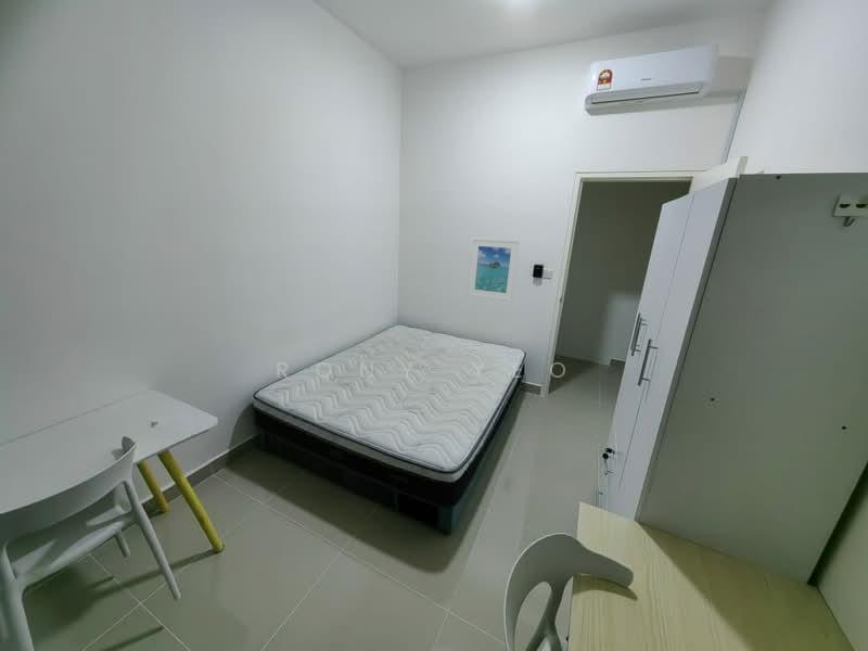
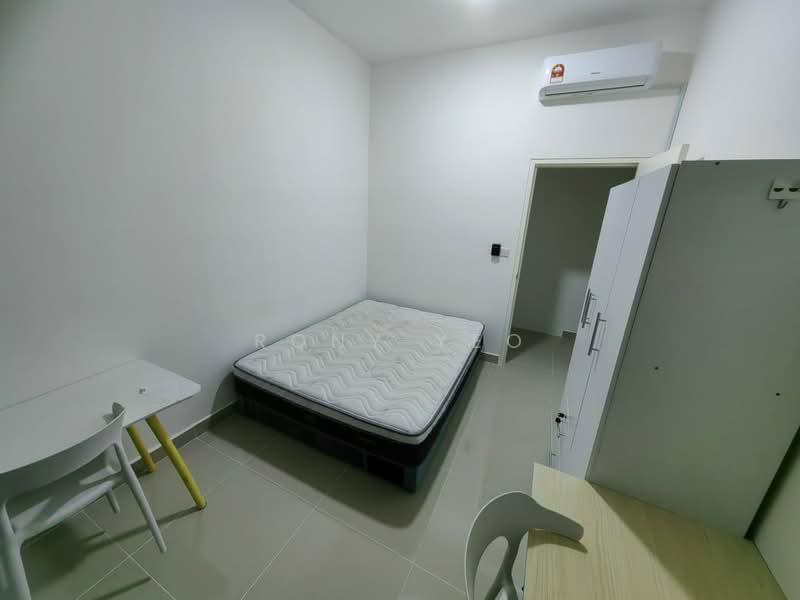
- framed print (492, 269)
